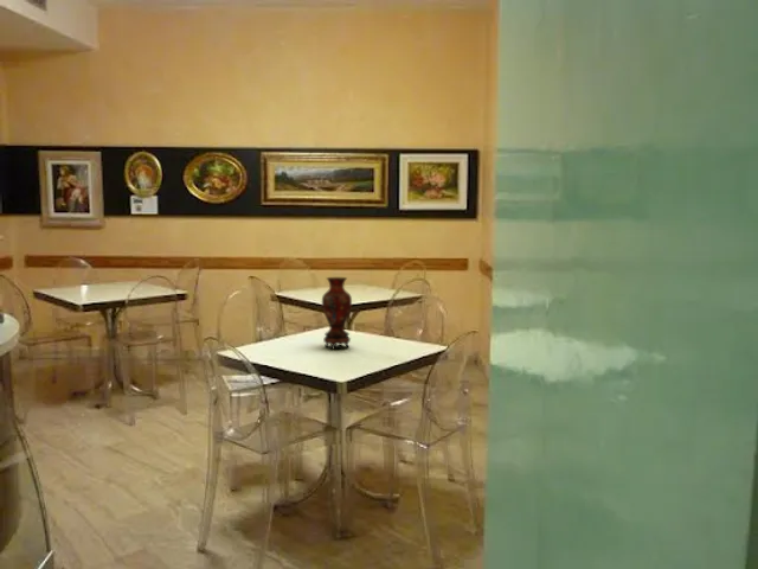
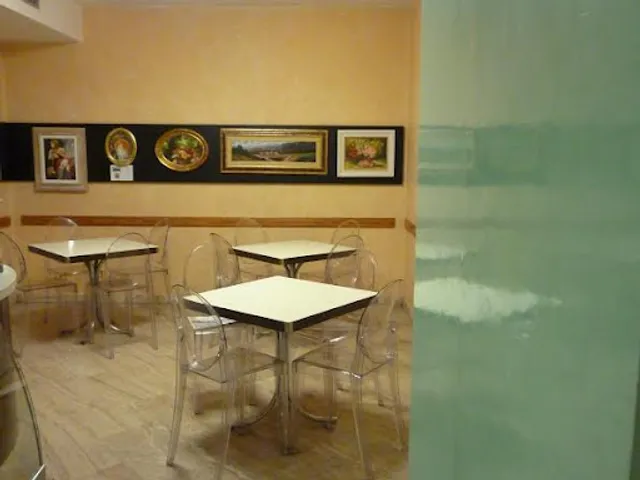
- vase (336, 312)
